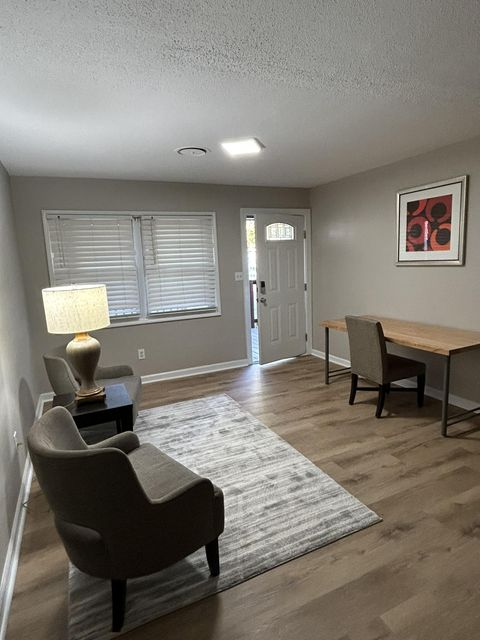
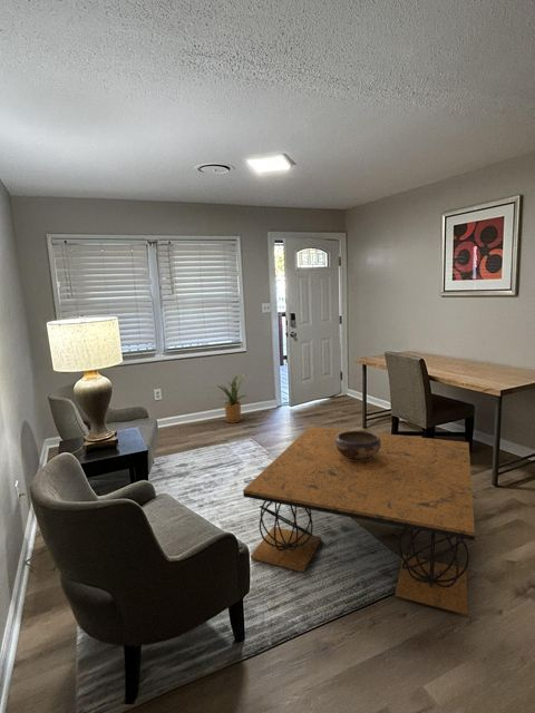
+ house plant (230, 398)
+ decorative bowl (357, 446)
+ coffee table (368, 495)
